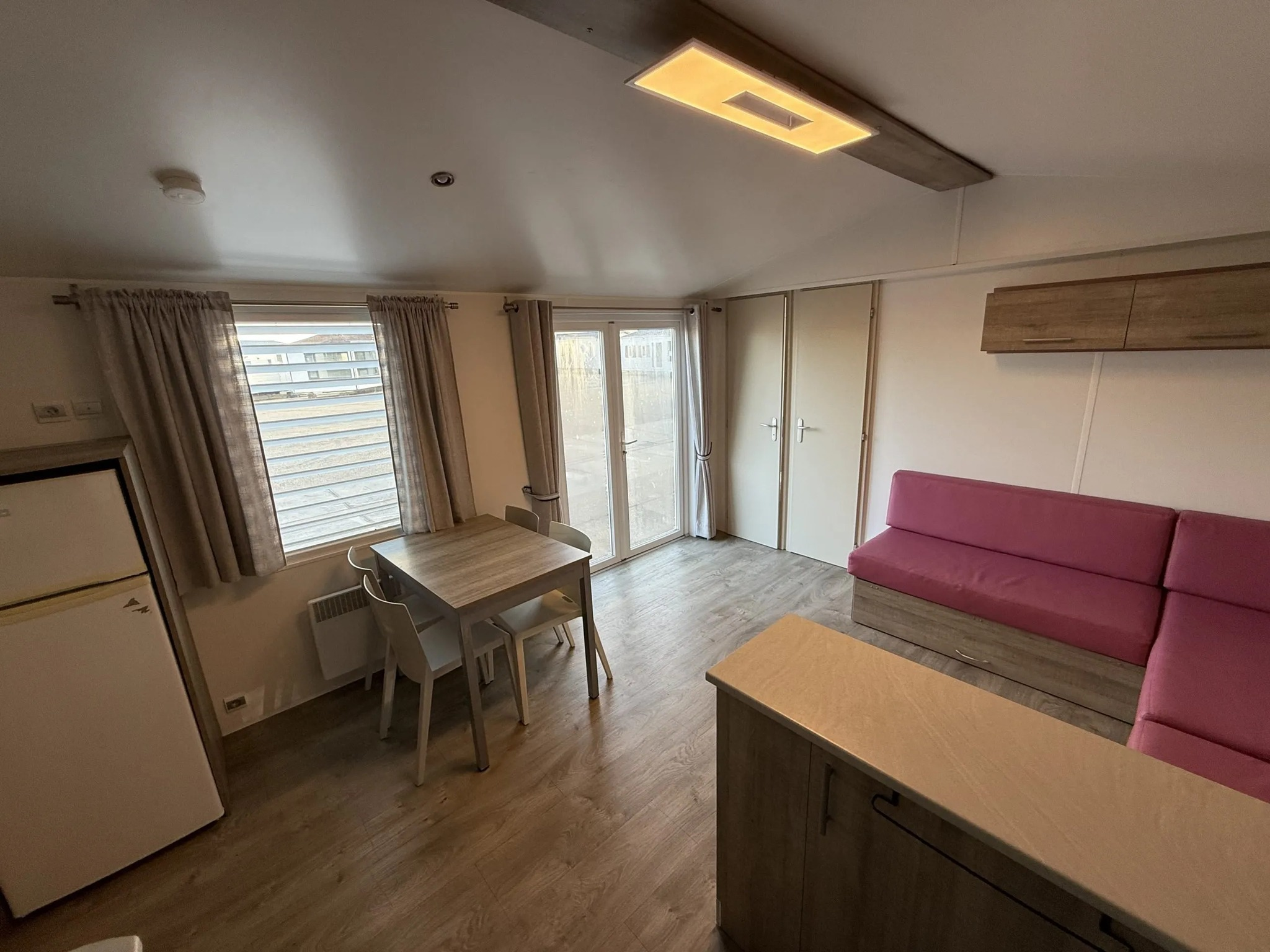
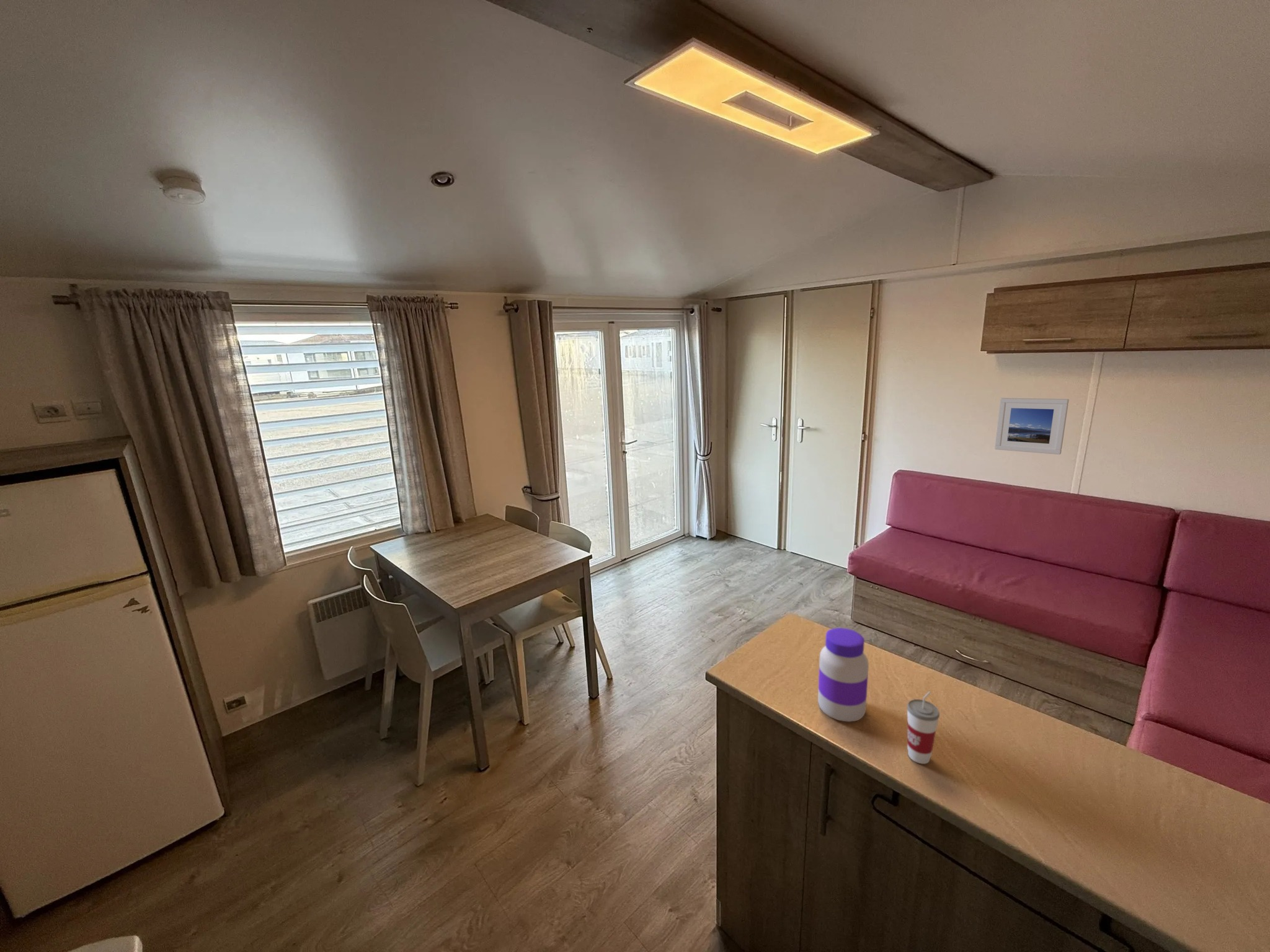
+ jar (843, 672)
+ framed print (1030, 425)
+ cup (921, 724)
